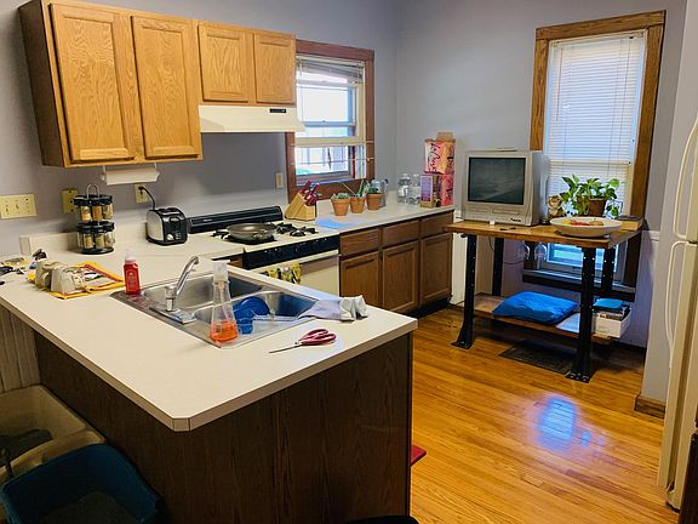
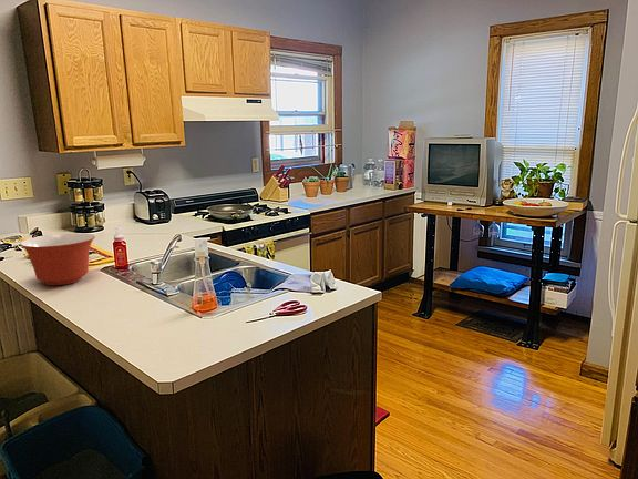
+ mixing bowl (61, 259)
